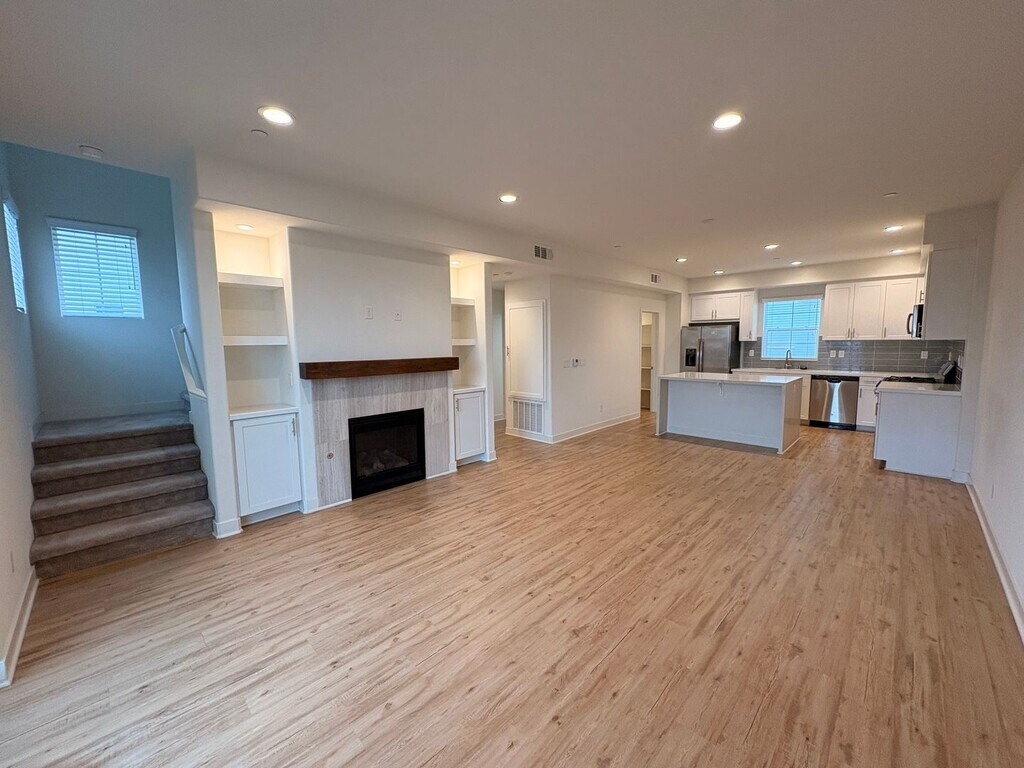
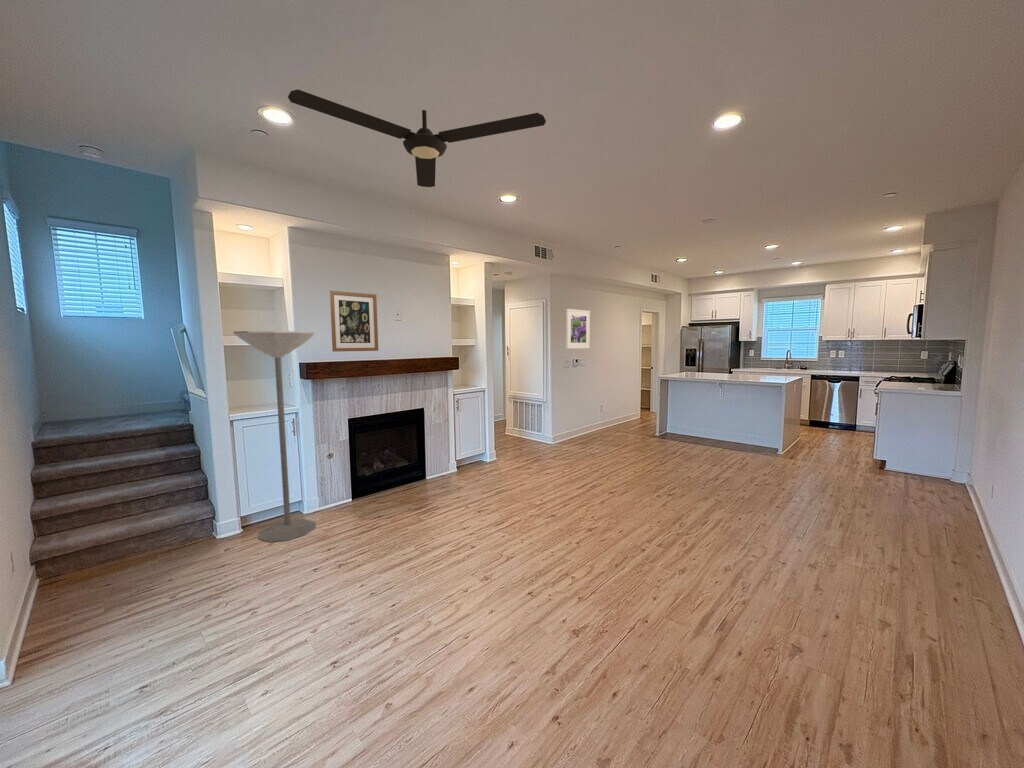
+ wall art (355, 322)
+ ceiling fan (425, 145)
+ floor lamp (282, 433)
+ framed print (578, 329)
